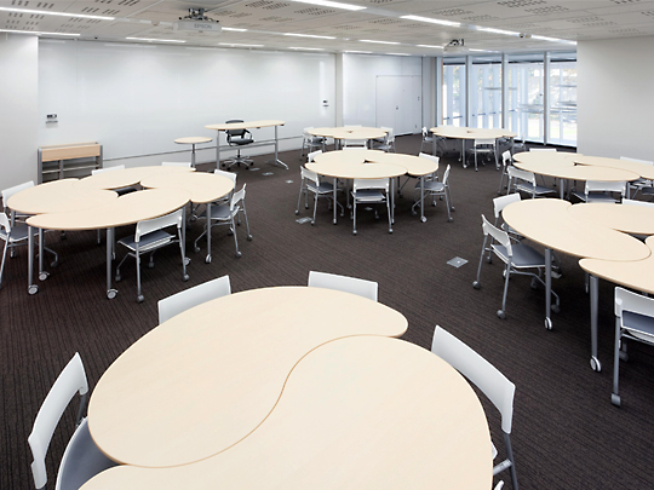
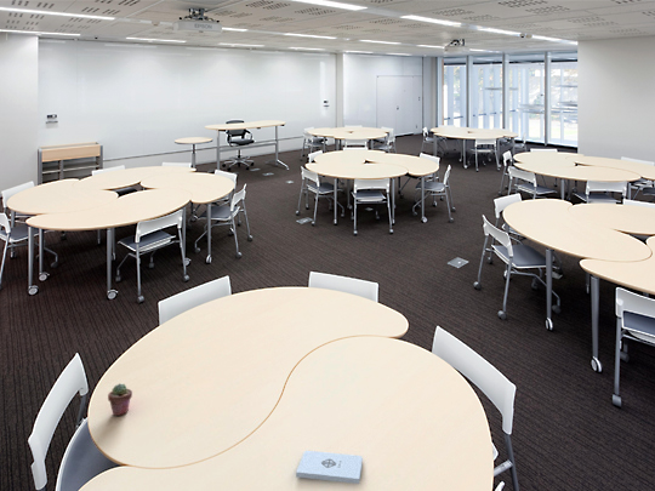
+ potted succulent (120, 398)
+ notepad (330, 466)
